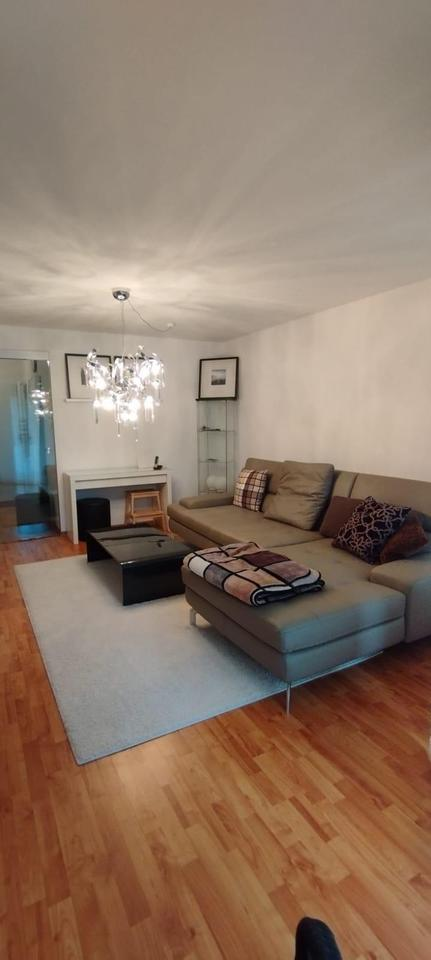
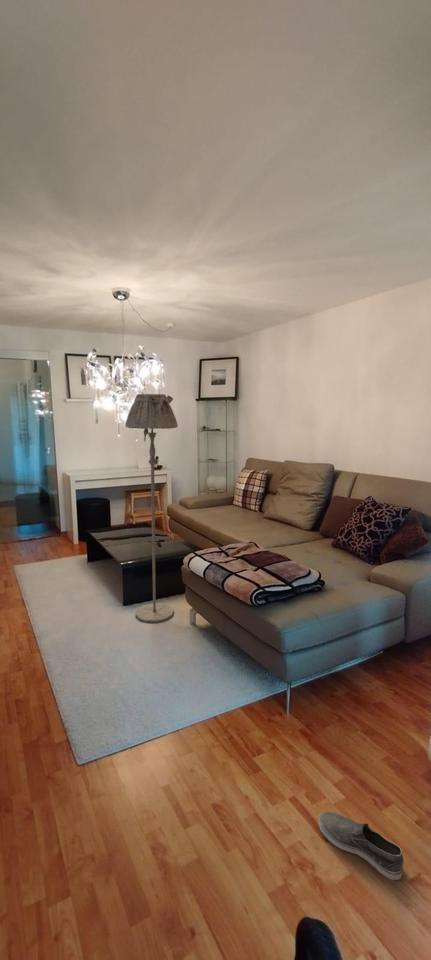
+ floor lamp (152, 508)
+ shoe (359, 834)
